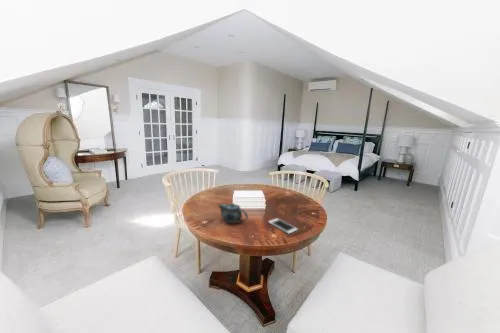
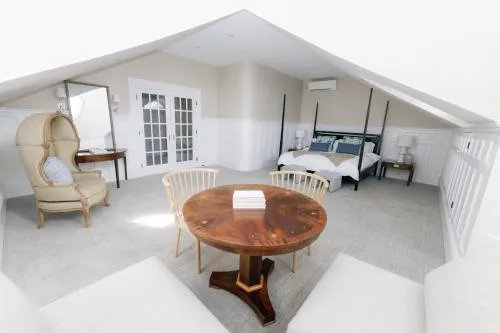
- cell phone (282, 225)
- chinaware (232, 212)
